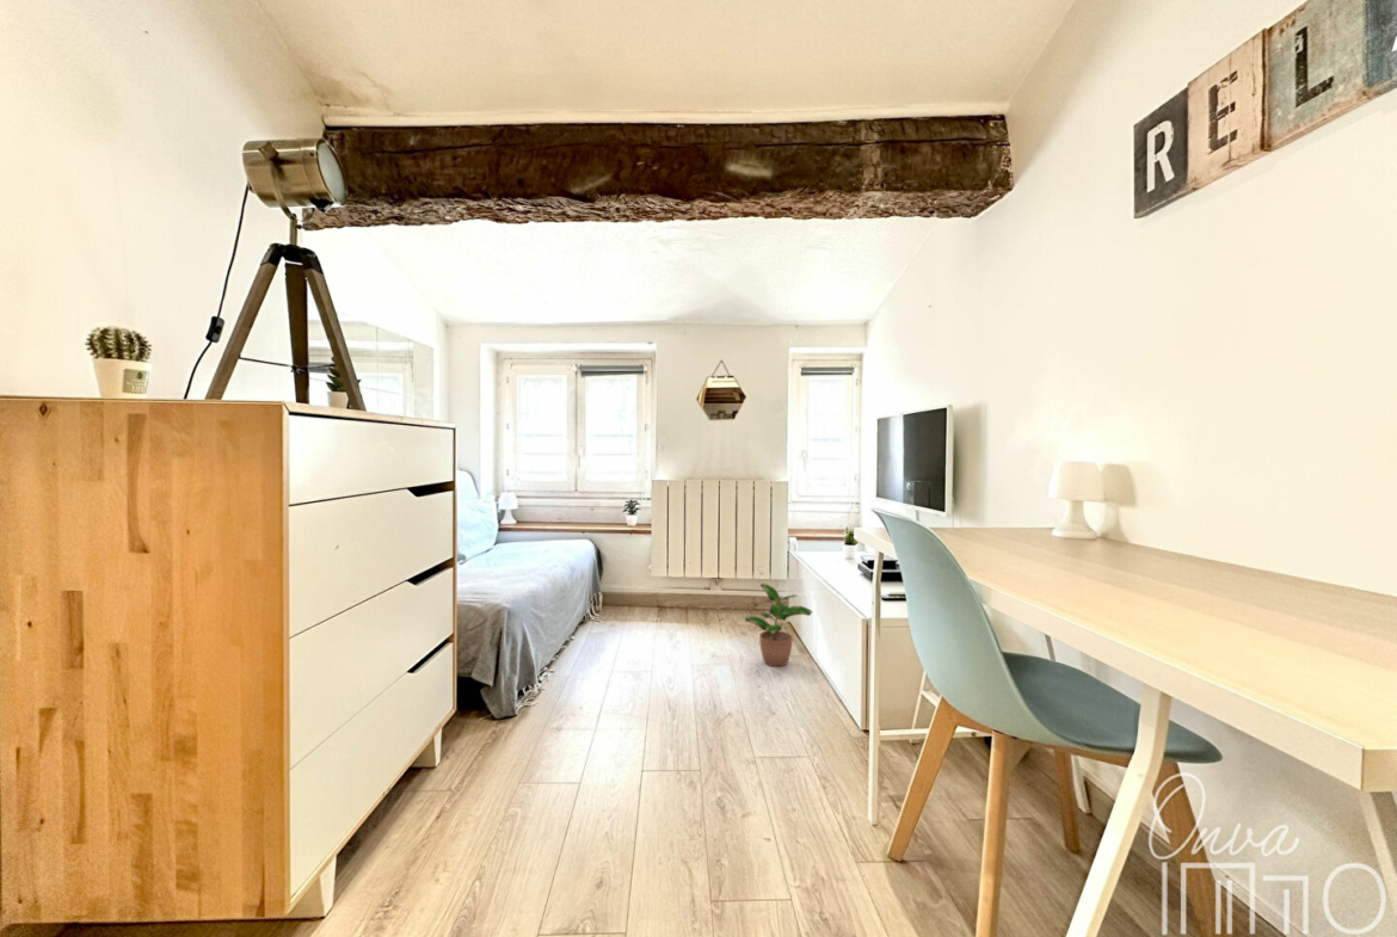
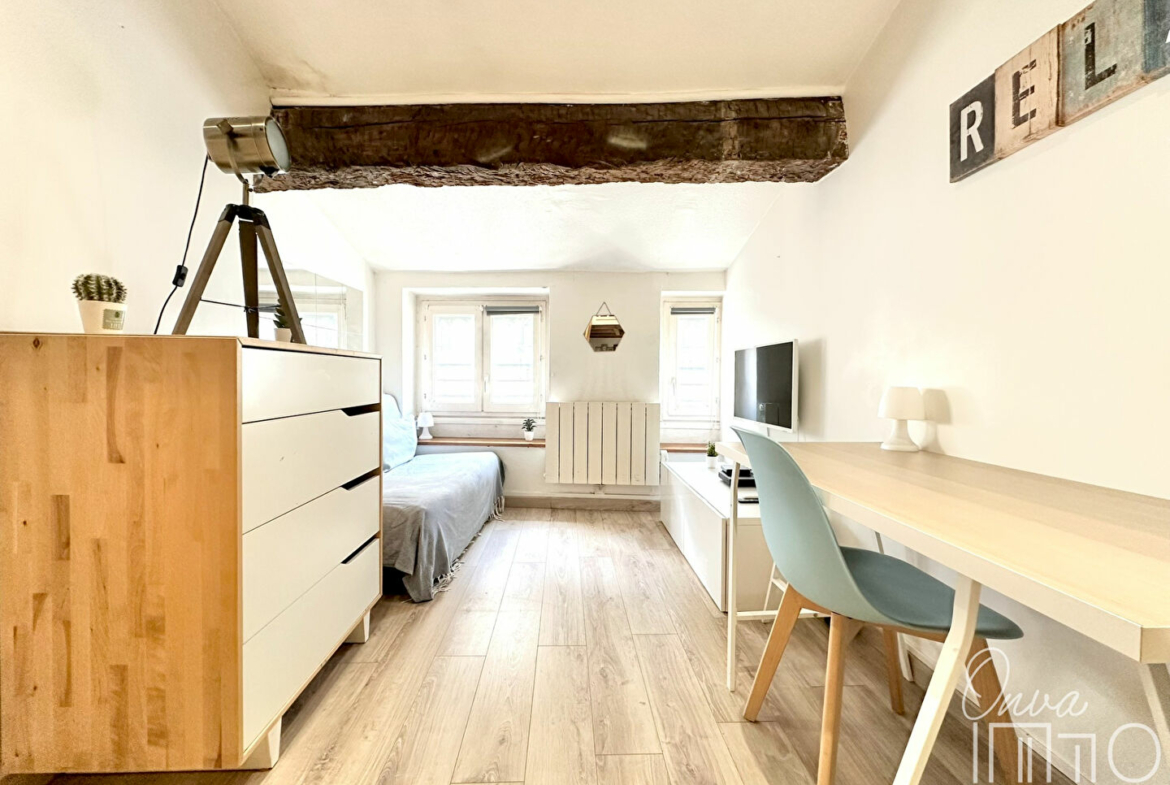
- potted plant (778, 624)
